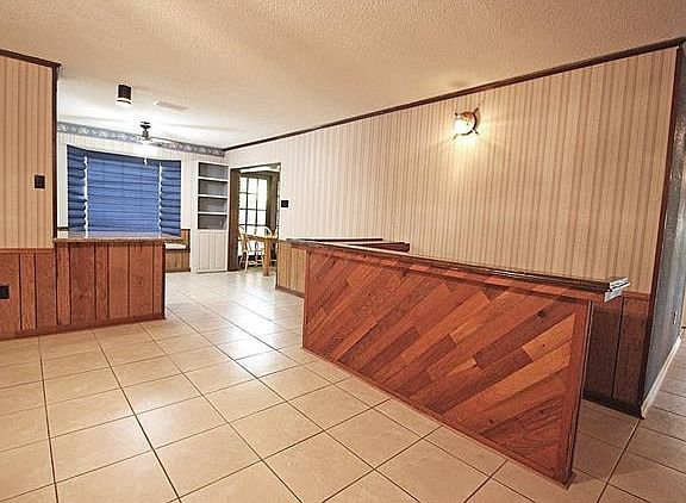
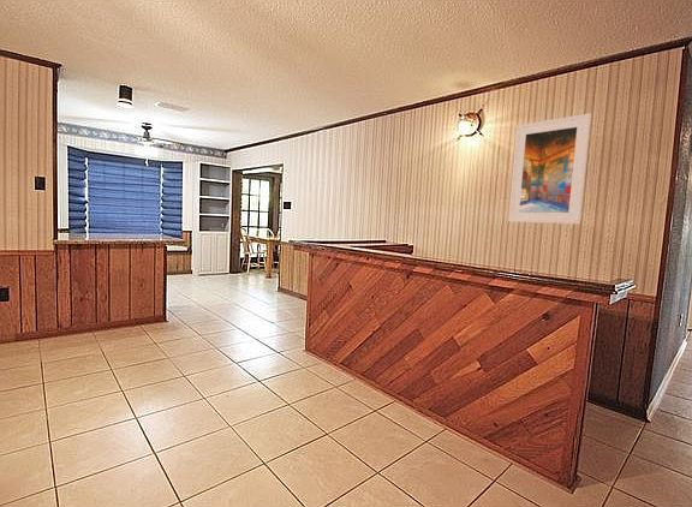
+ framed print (547, 172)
